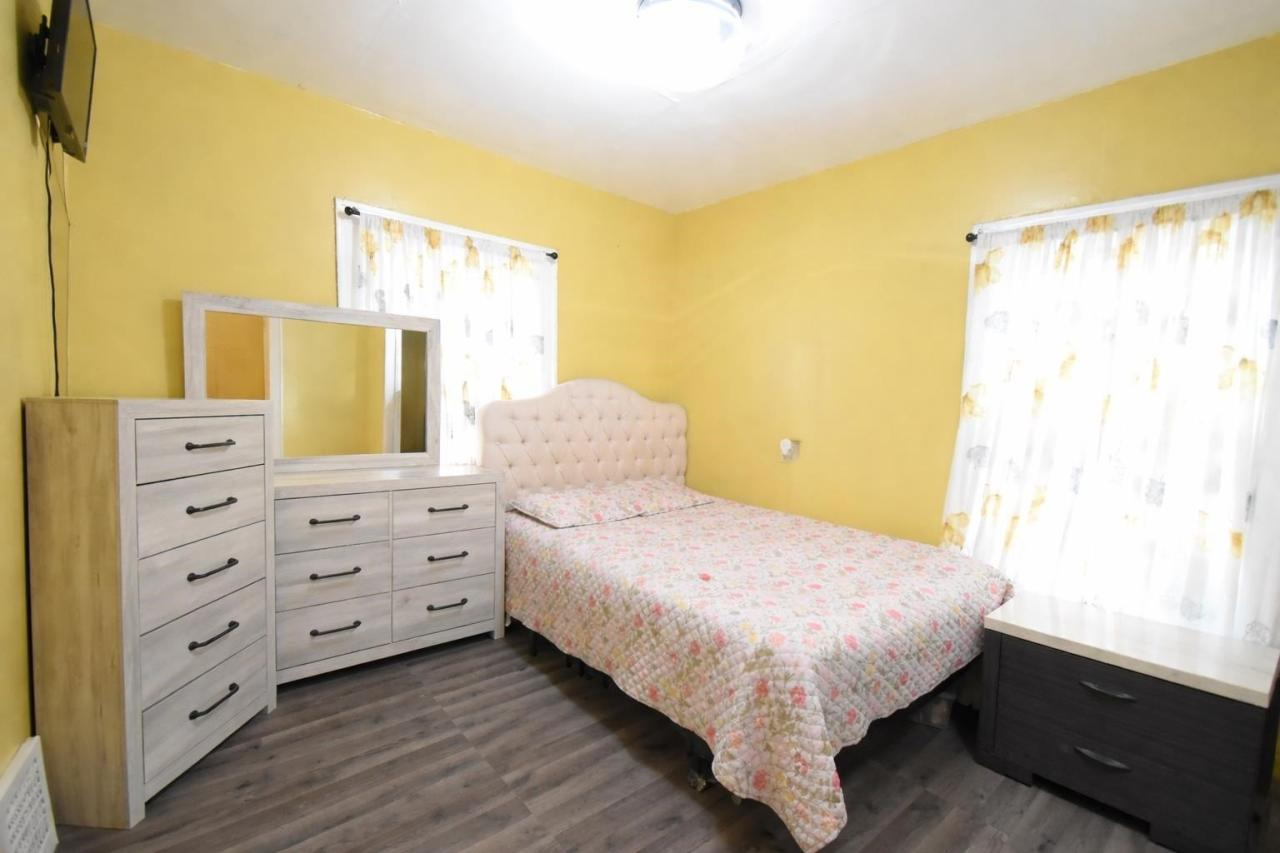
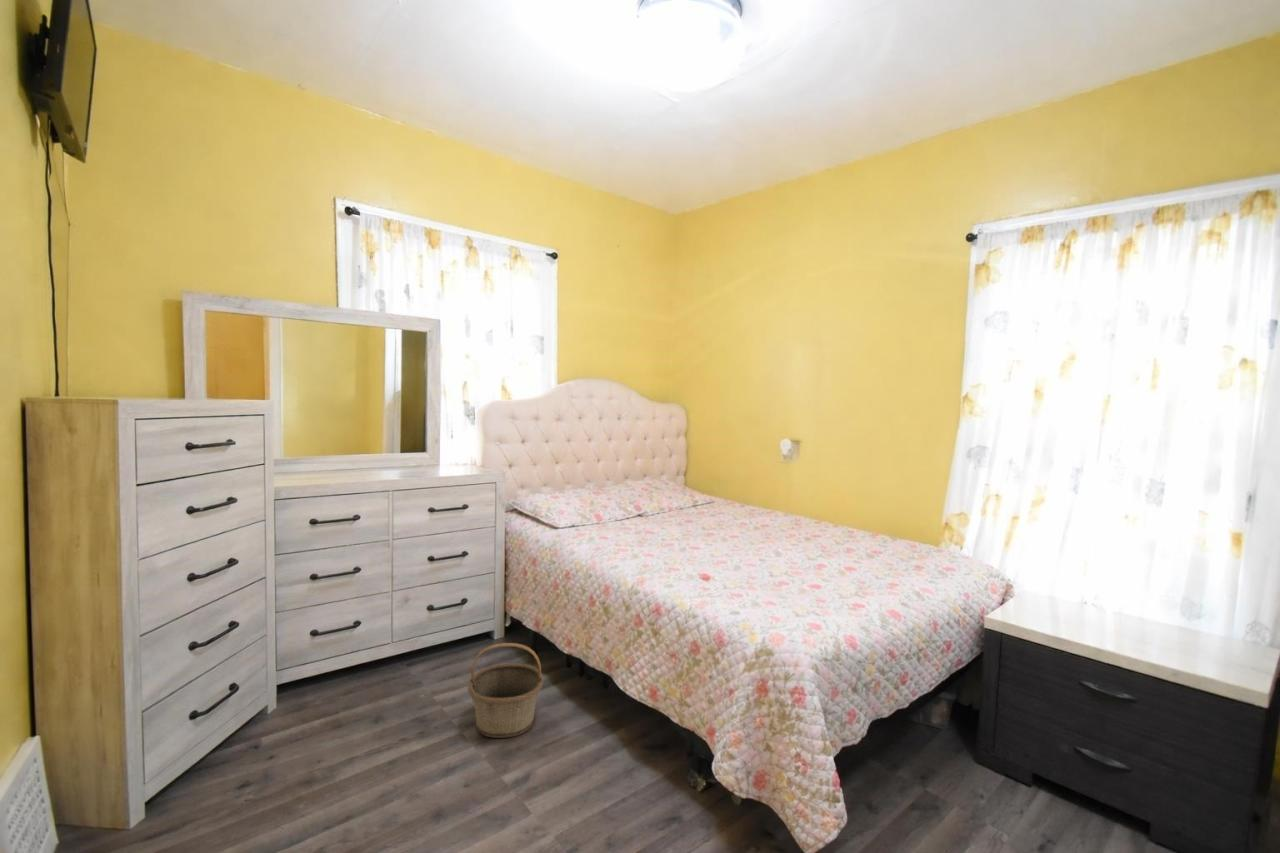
+ basket (506, 683)
